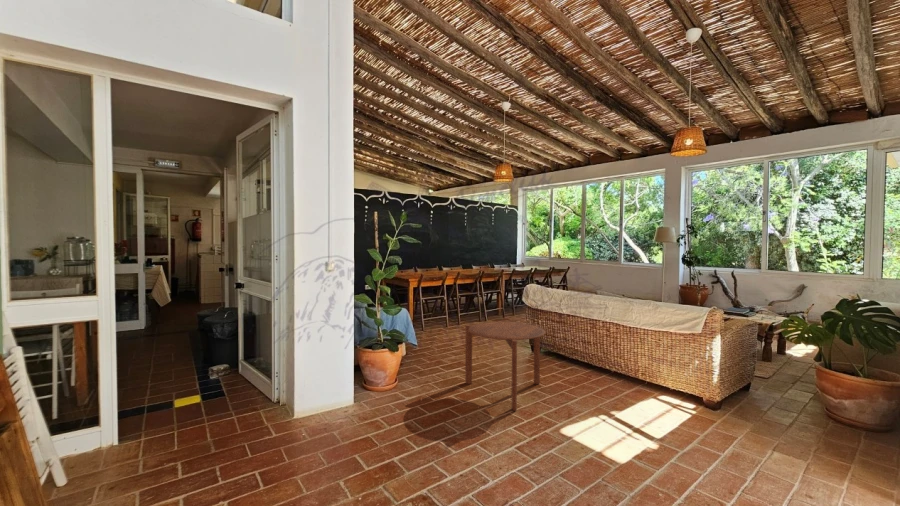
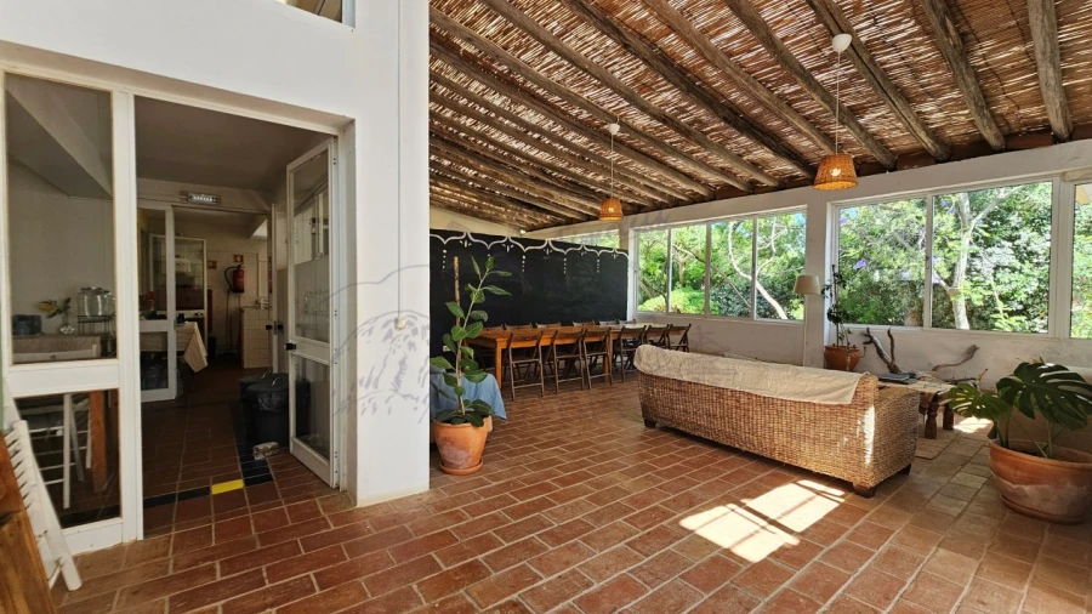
- side table (512, 359)
